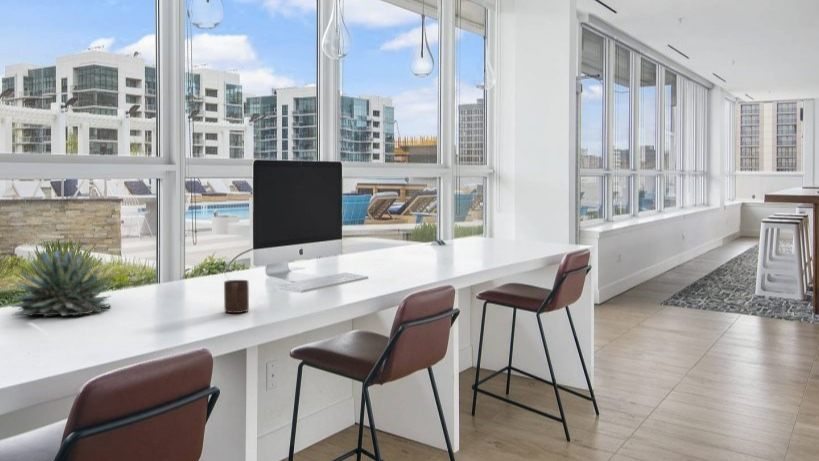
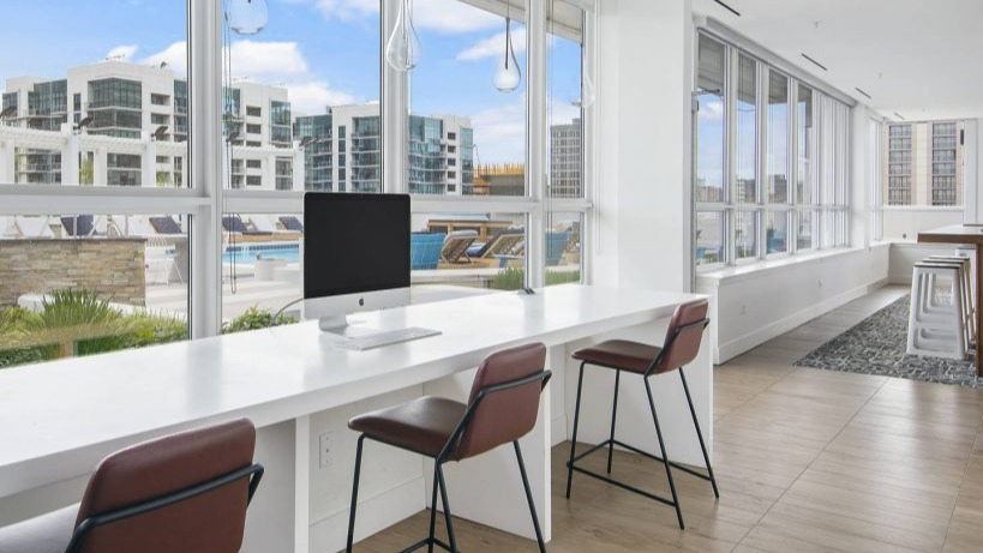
- succulent plant (62, 279)
- cup (237, 296)
